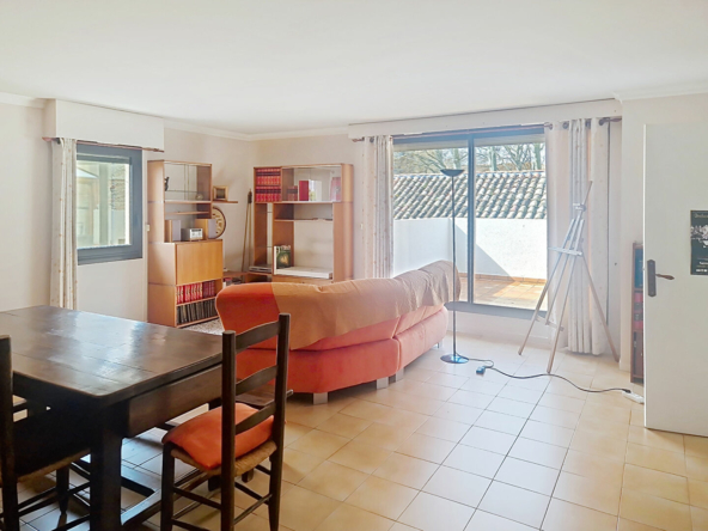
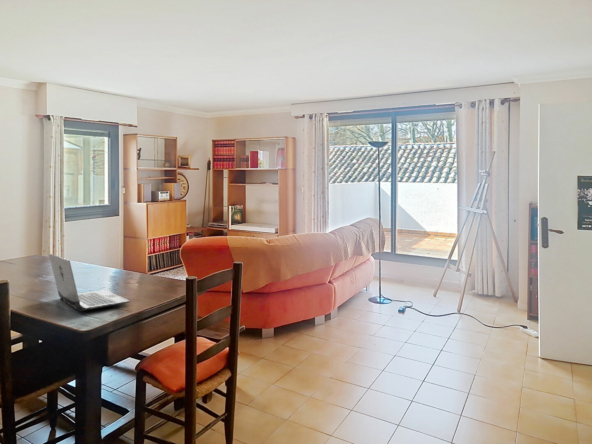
+ laptop (89, 292)
